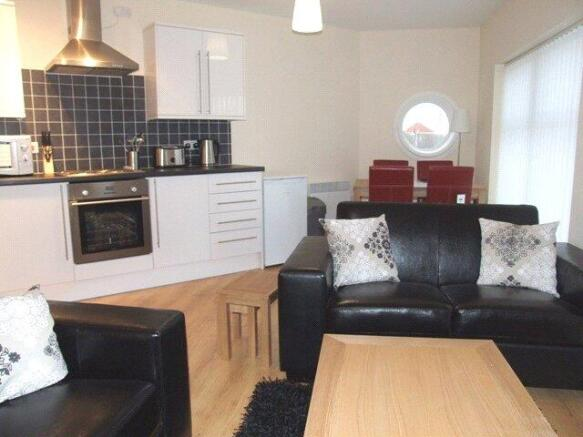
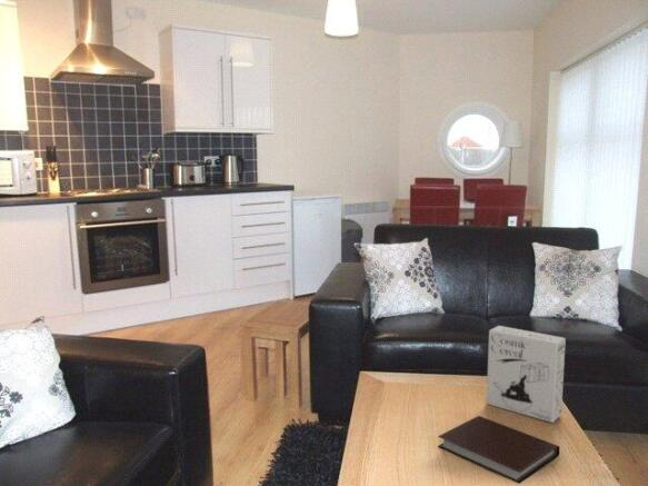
+ cereal box (525, 371)
+ notebook (497, 445)
